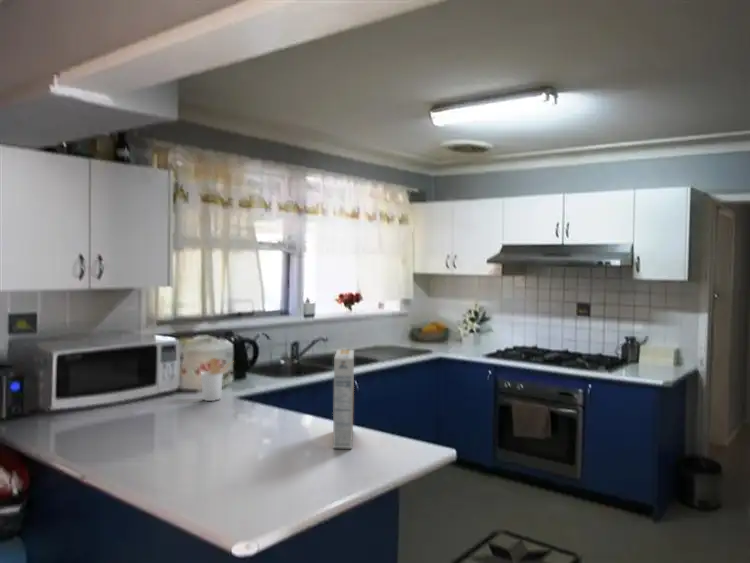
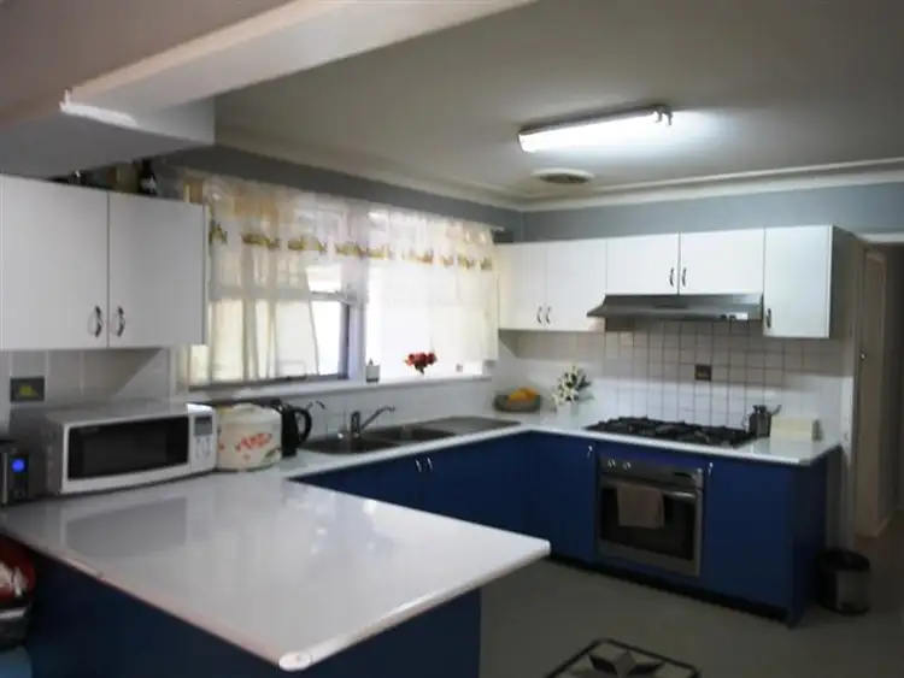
- utensil holder (217, 379)
- cereal box (344, 396)
